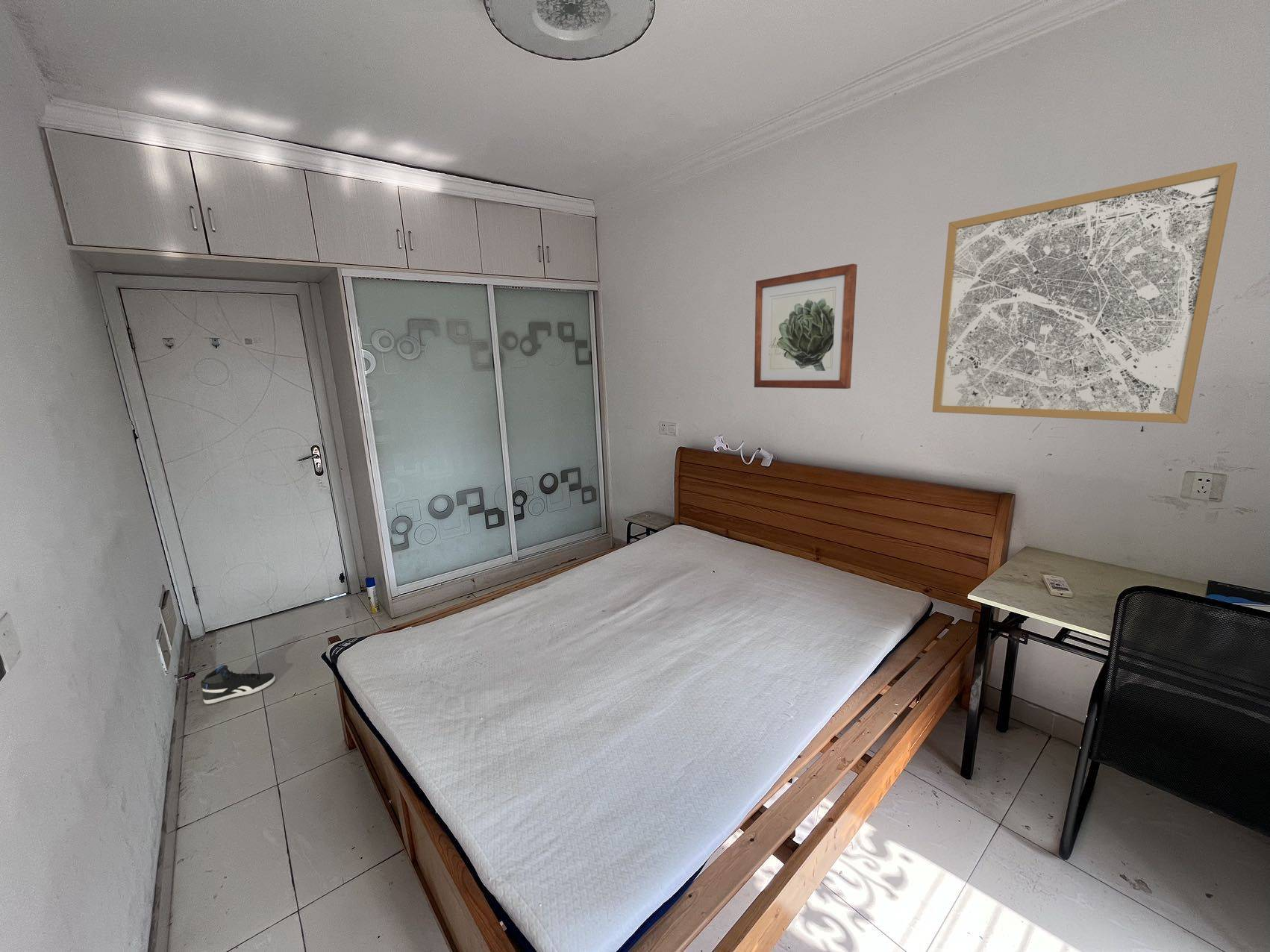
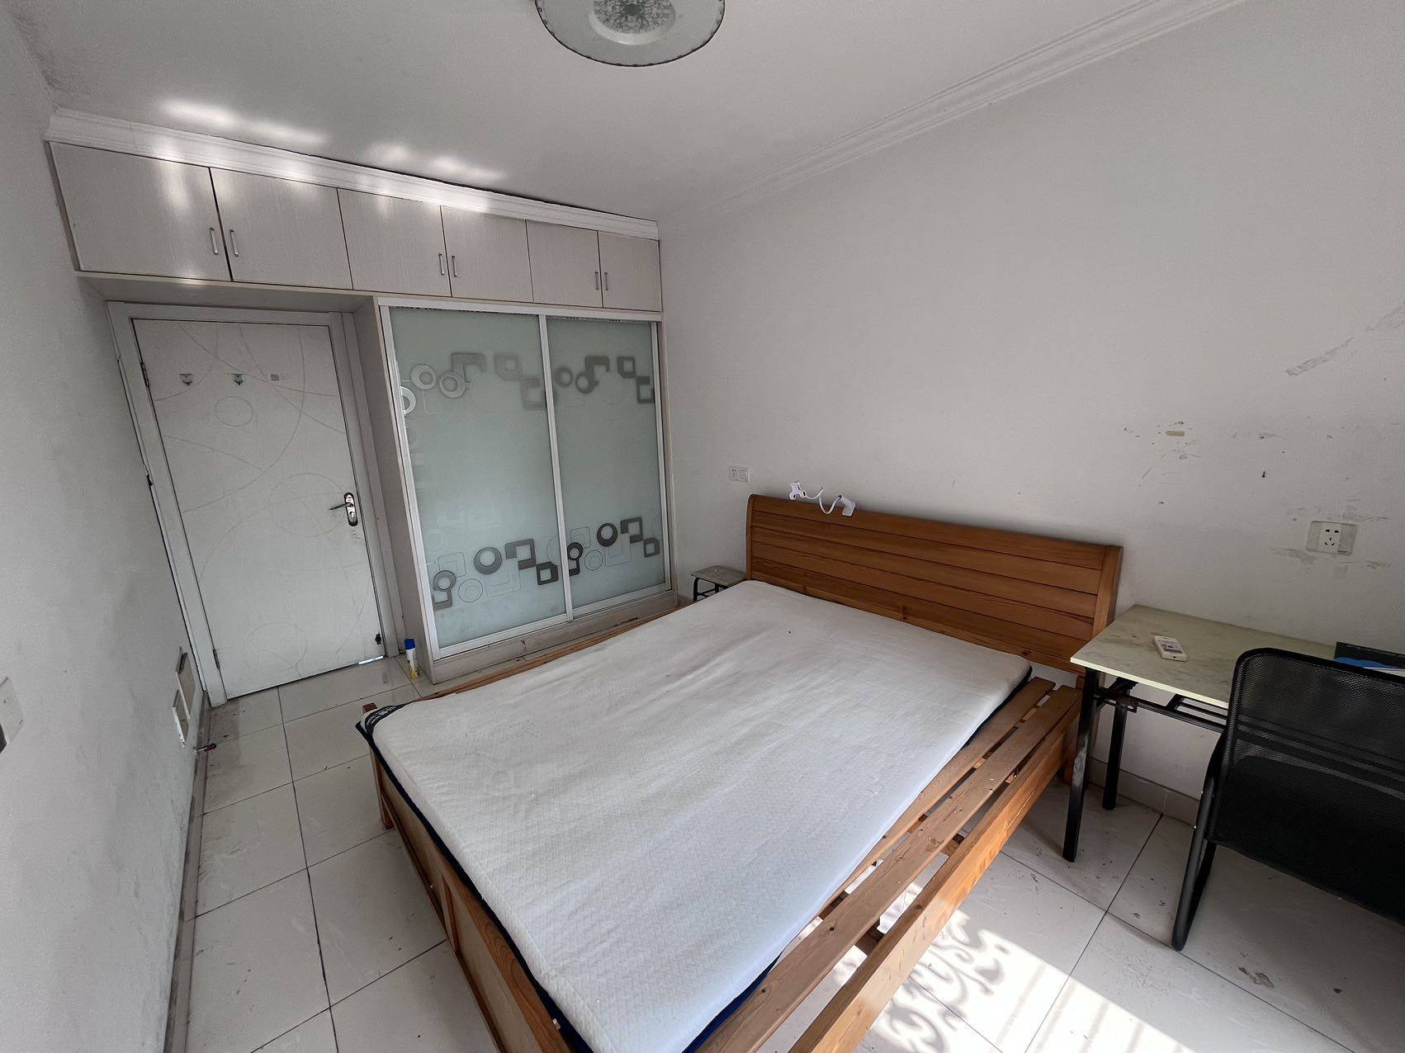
- wall art (1055, 312)
- sneaker (237, 677)
- wall art (800, 331)
